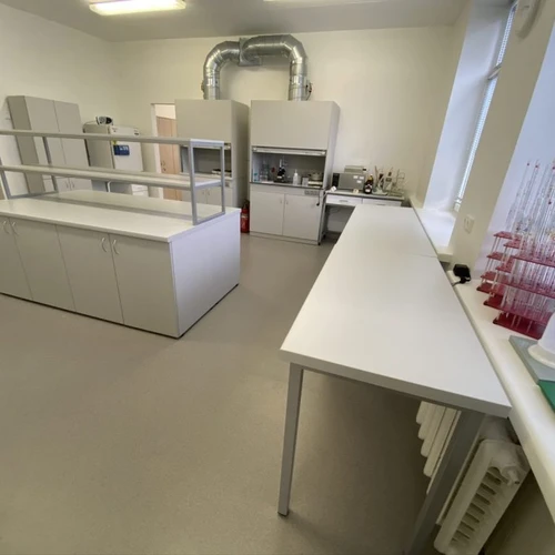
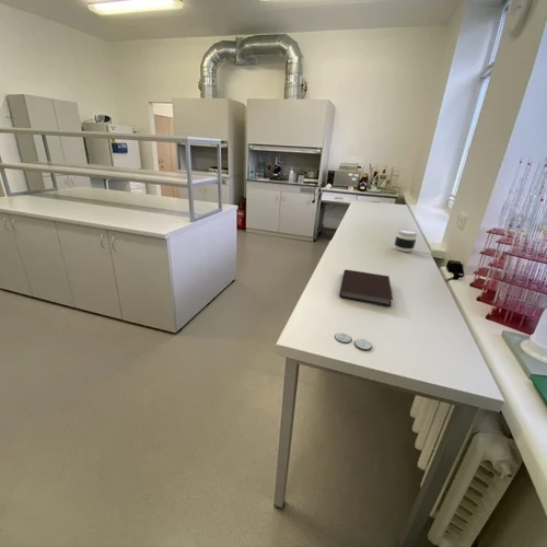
+ petri dish (354, 341)
+ jar (405, 240)
+ notebook (365, 286)
